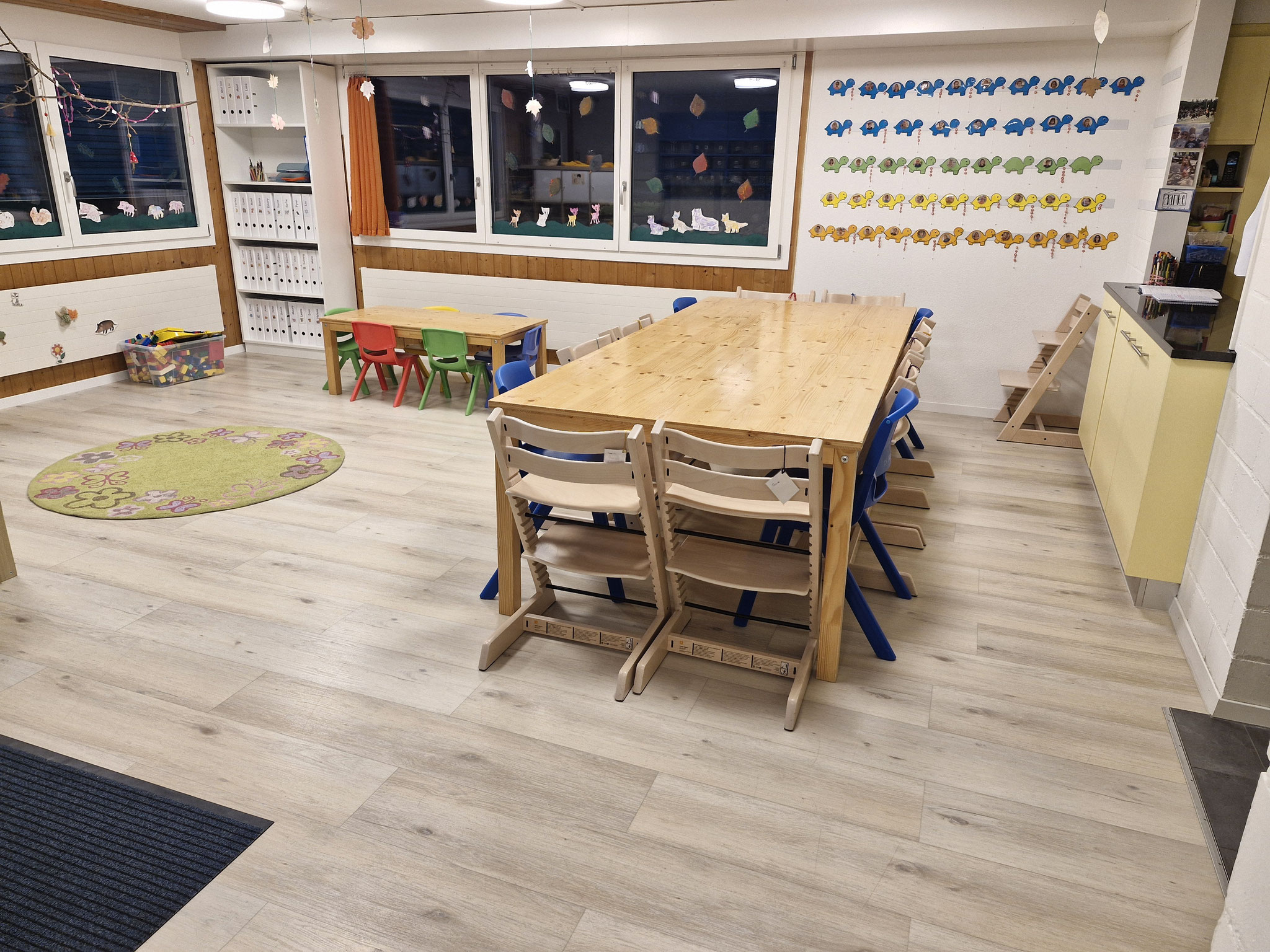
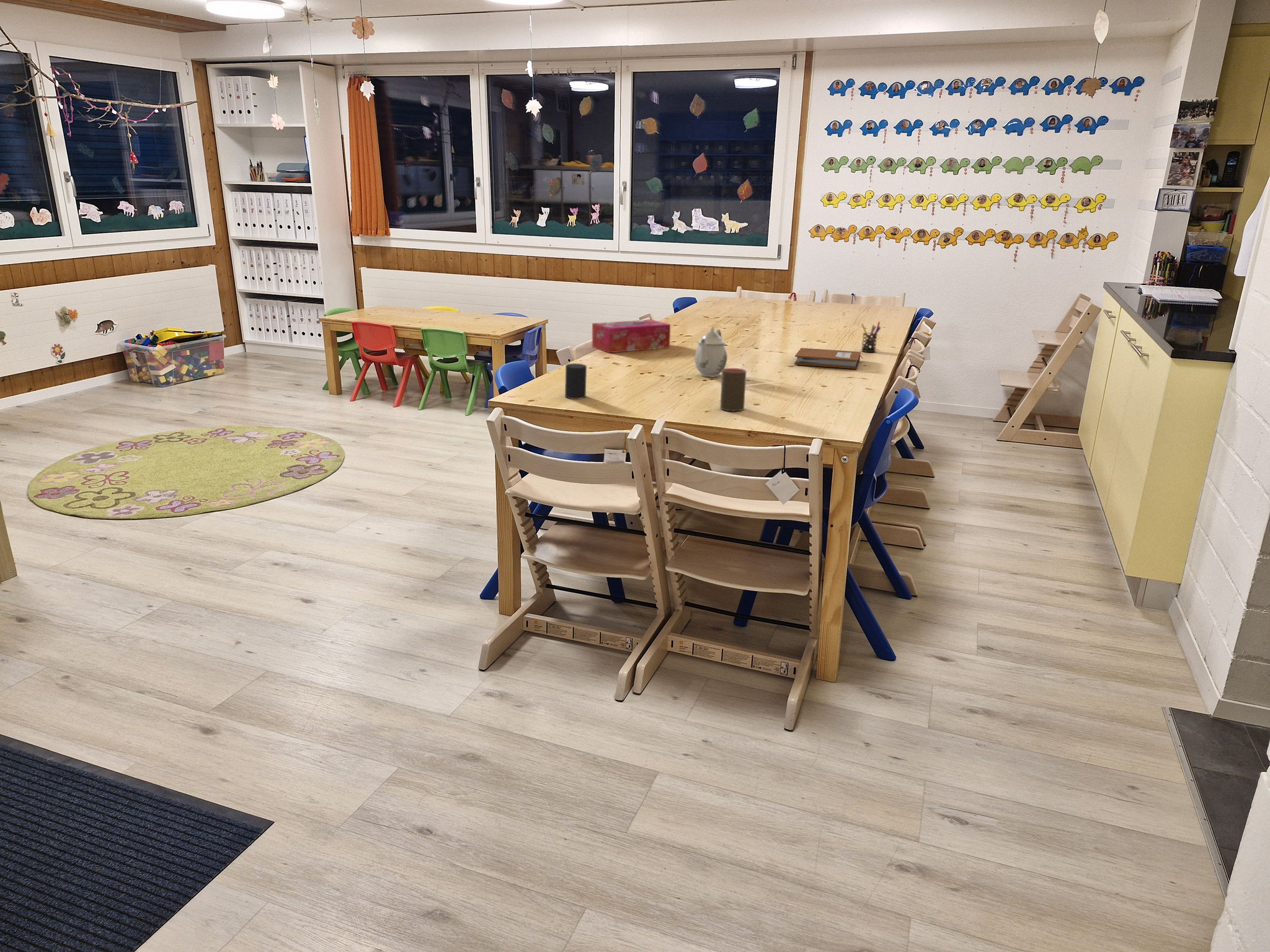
+ pen holder (871, 336)
+ teapot (711, 351)
+ tissue box (631, 335)
+ cup (733, 389)
+ notebook (830, 358)
+ cup (575, 381)
